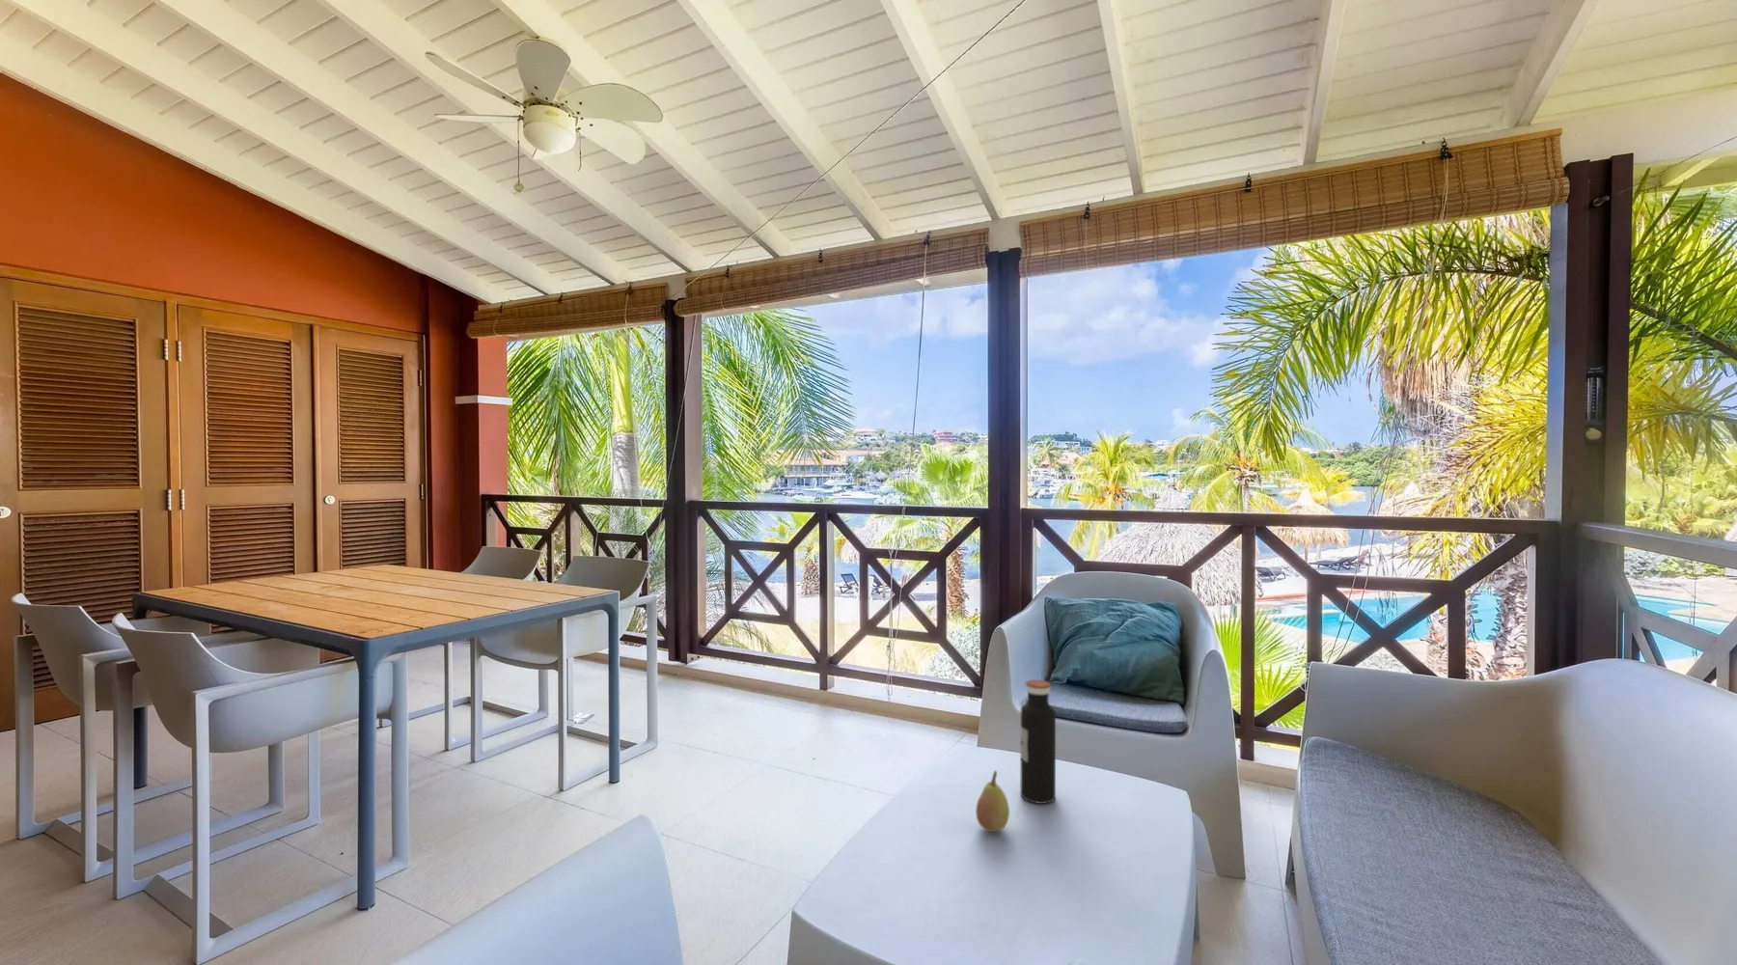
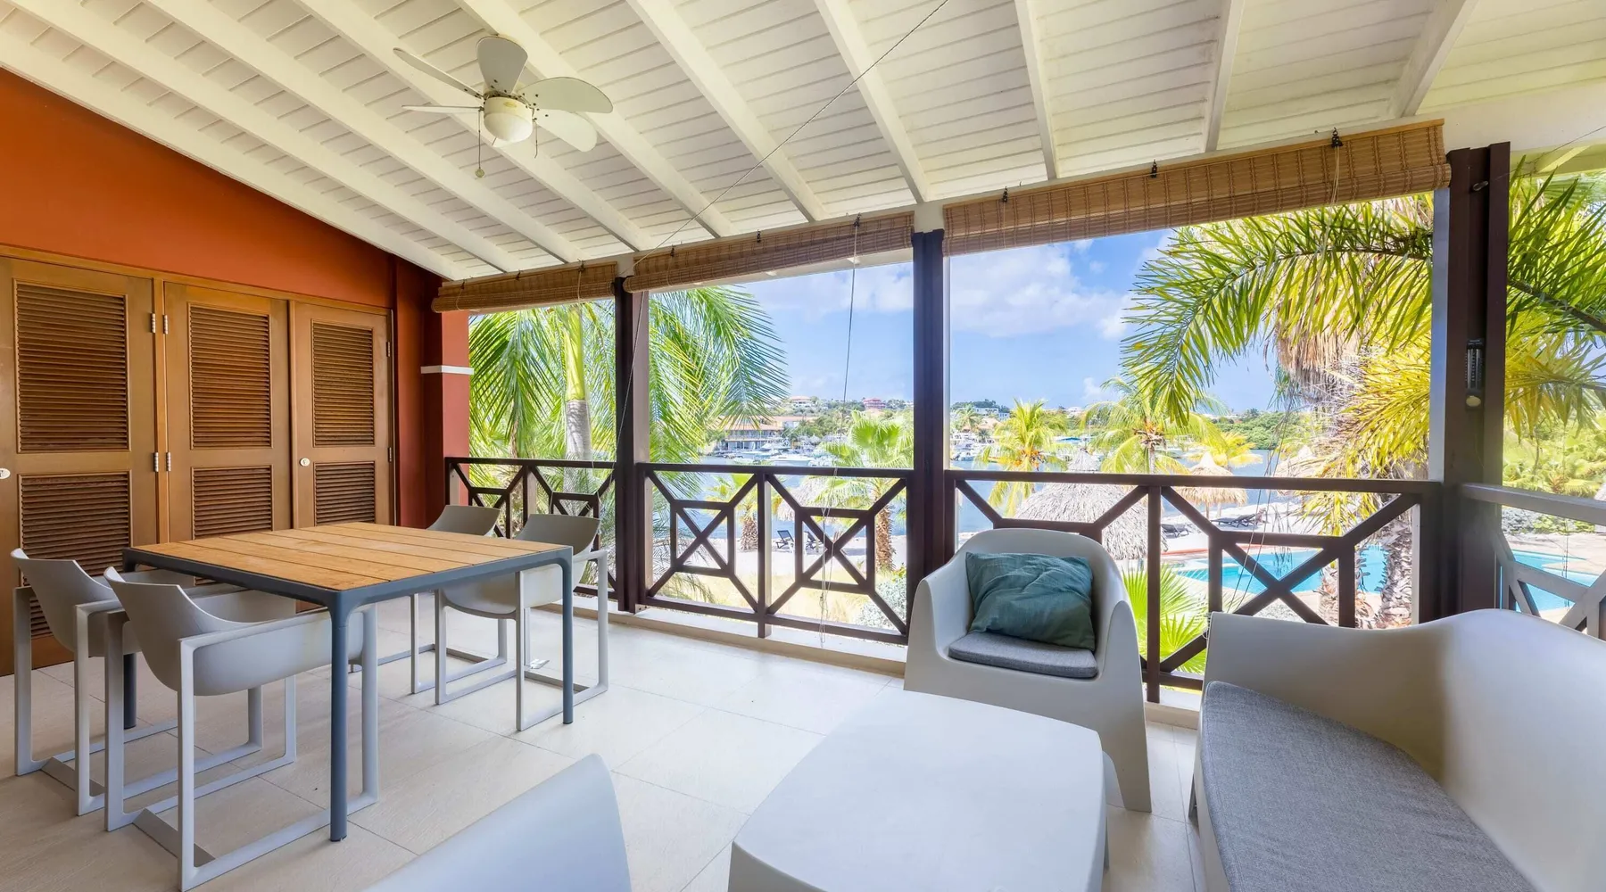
- water bottle (1037, 739)
- fruit (992, 800)
